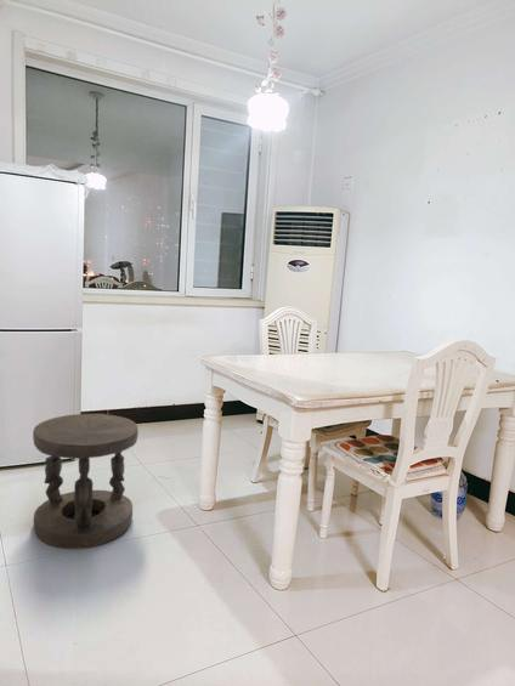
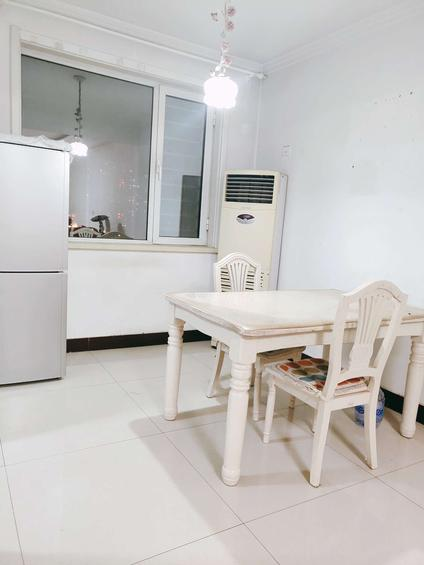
- stool (86, 475)
